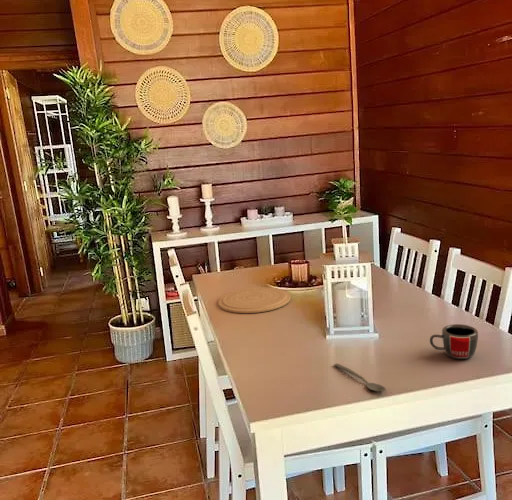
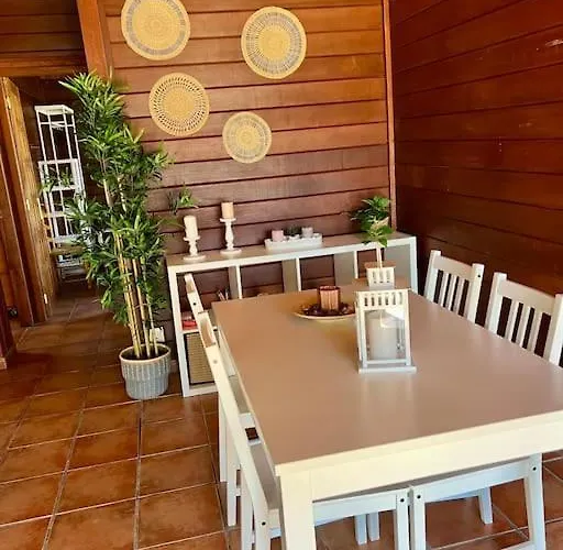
- mug (453, 342)
- plate (254, 298)
- spoon (358, 376)
